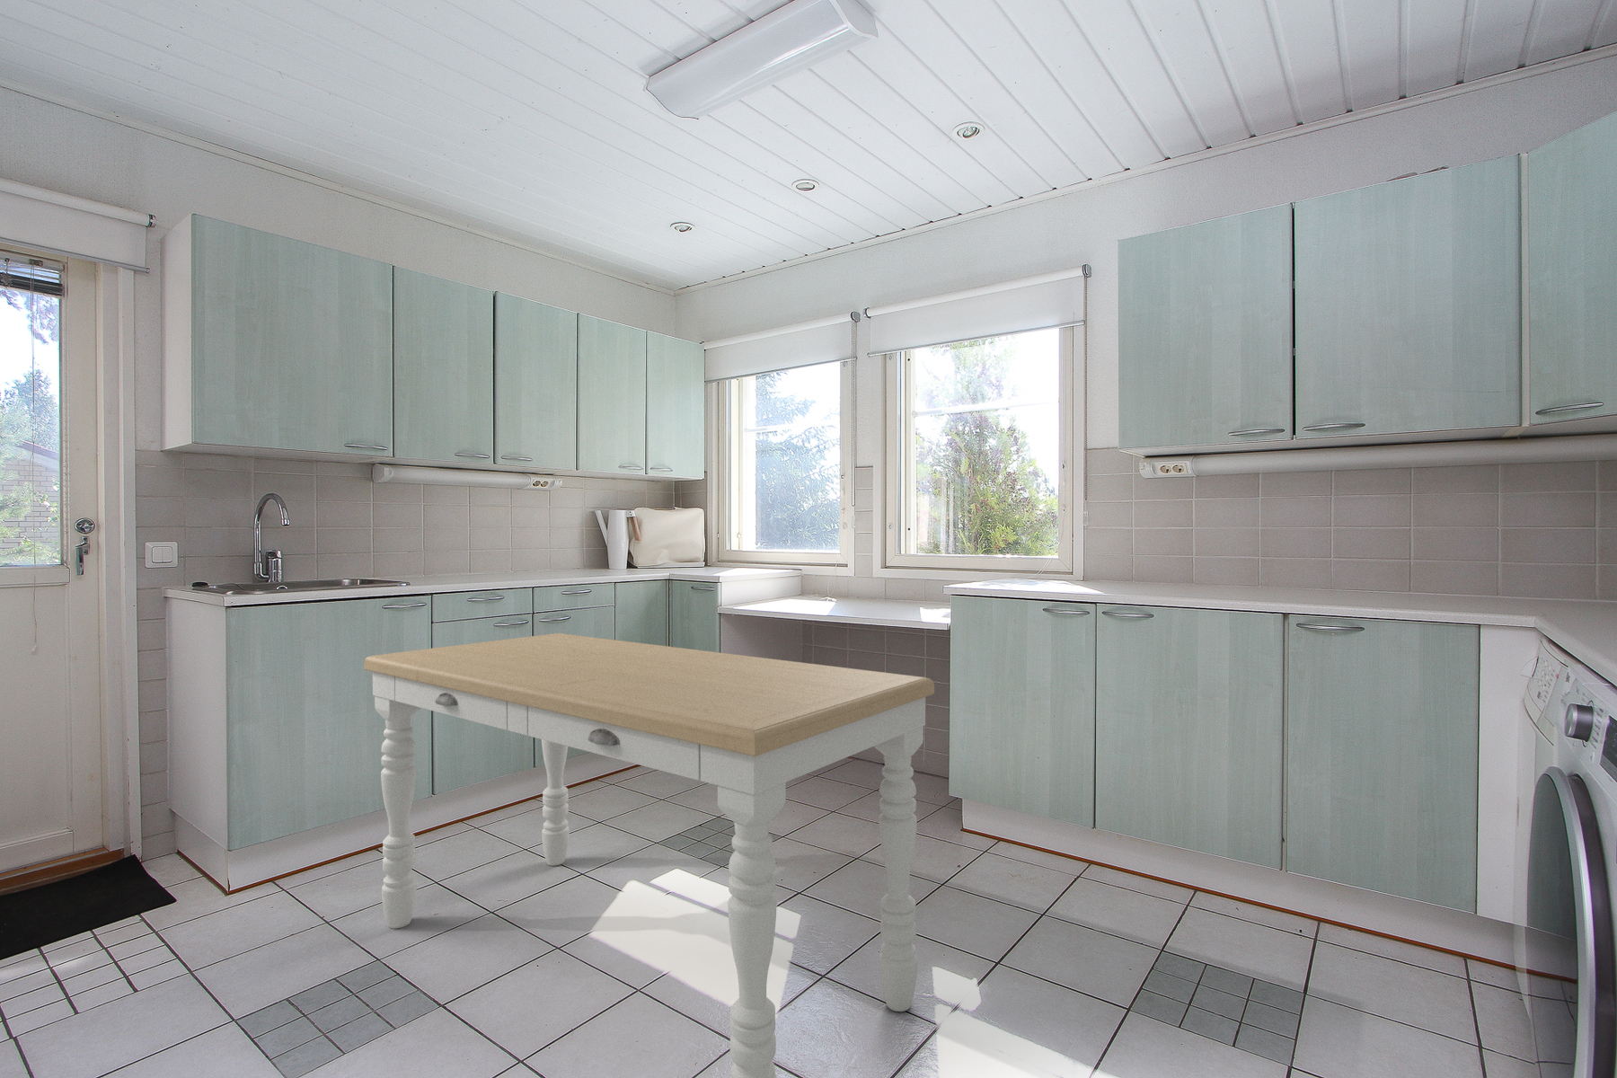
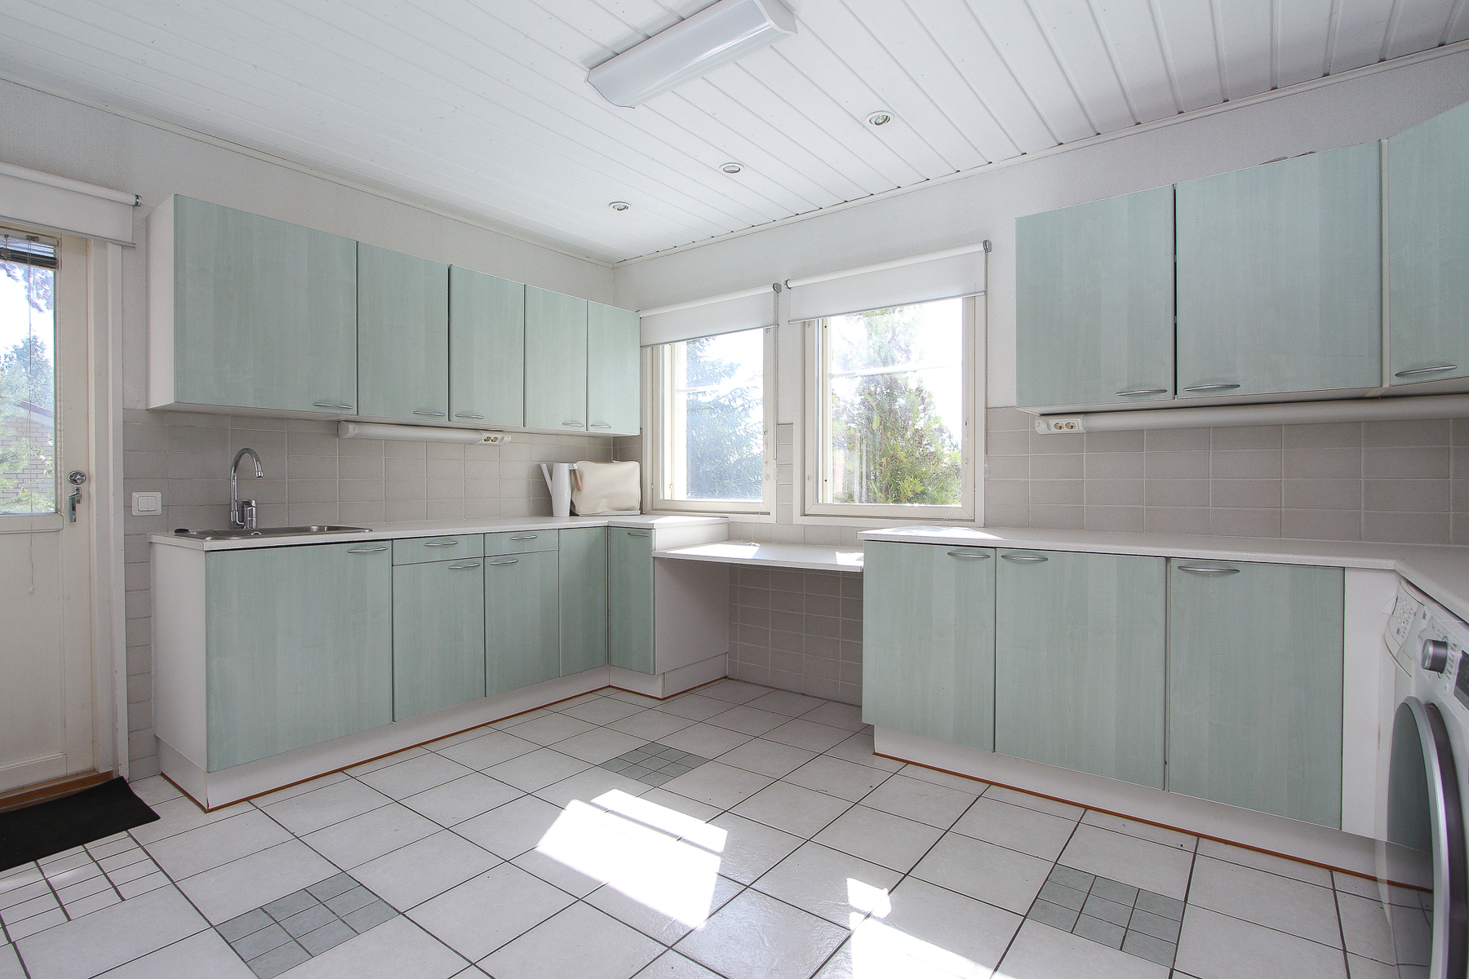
- dining table (636, 764)
